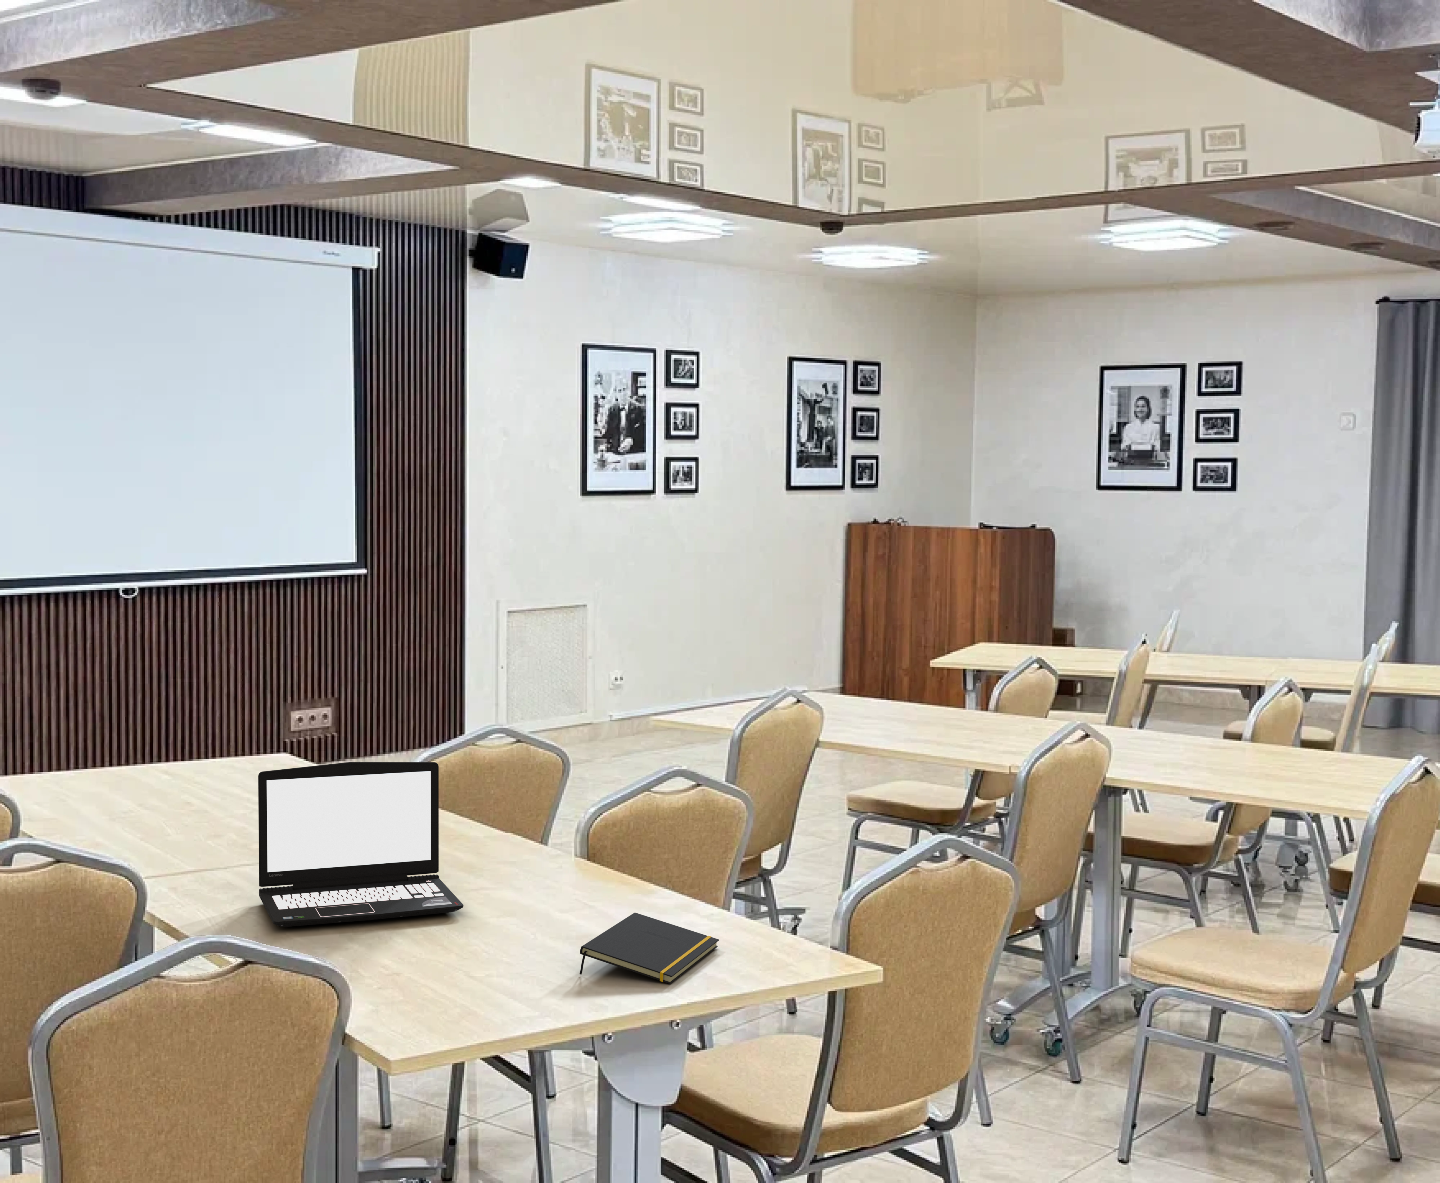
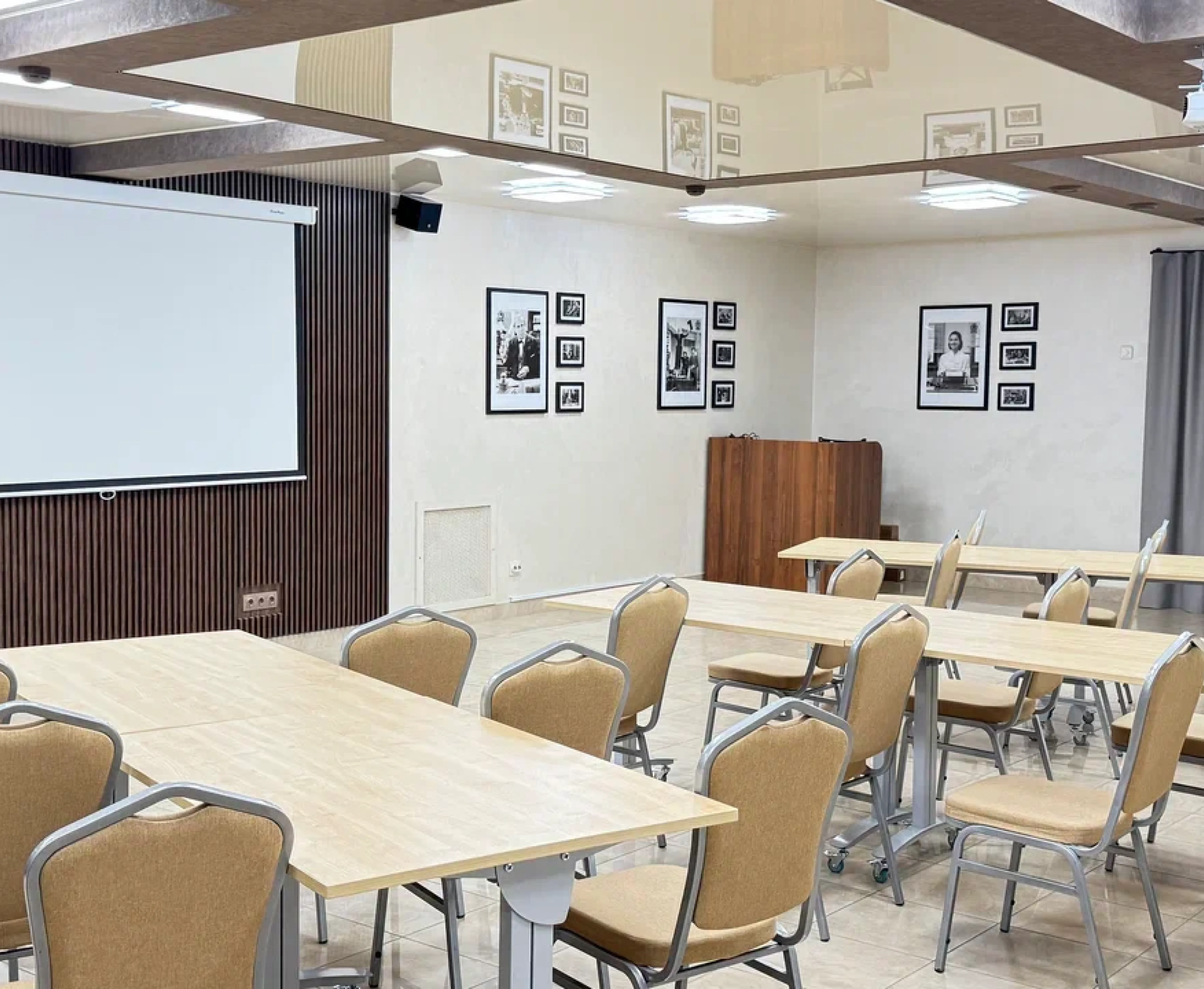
- laptop (360, 840)
- notepad (652, 946)
